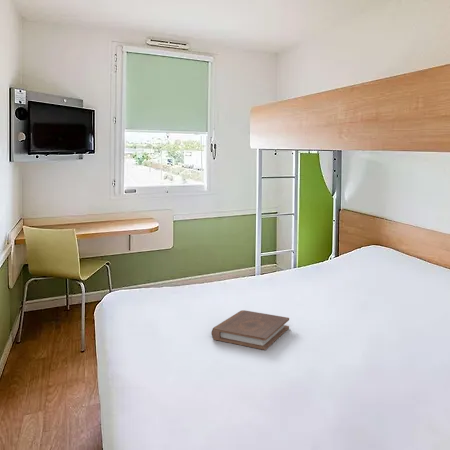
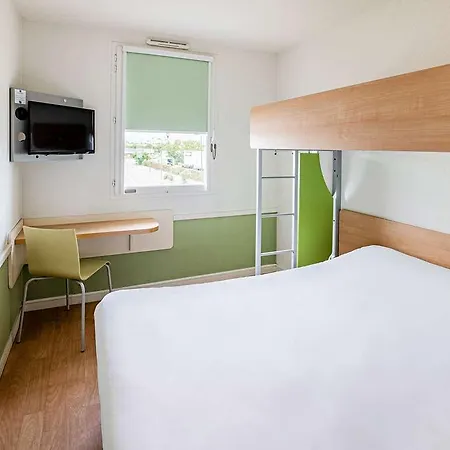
- book (251, 327)
